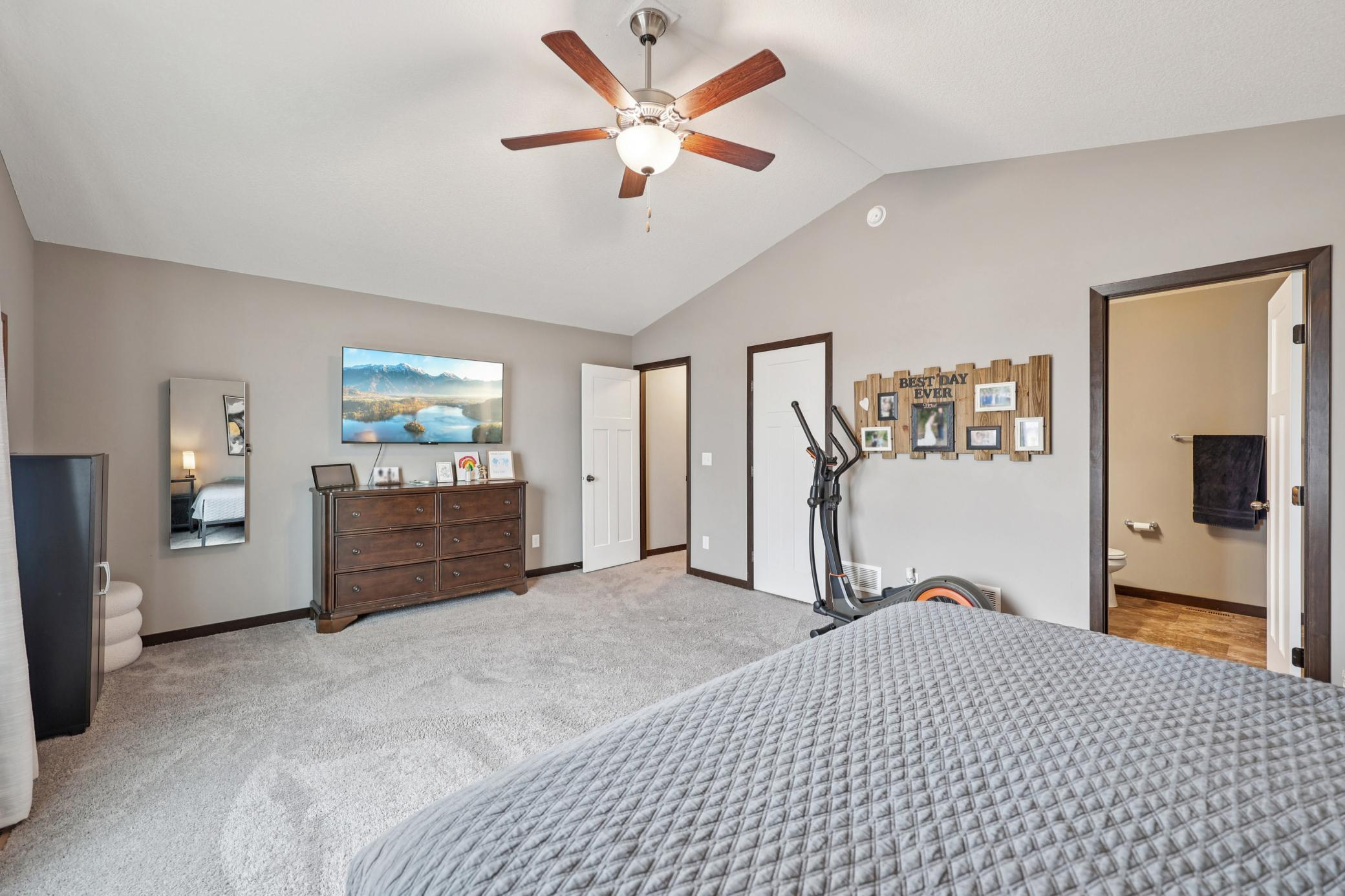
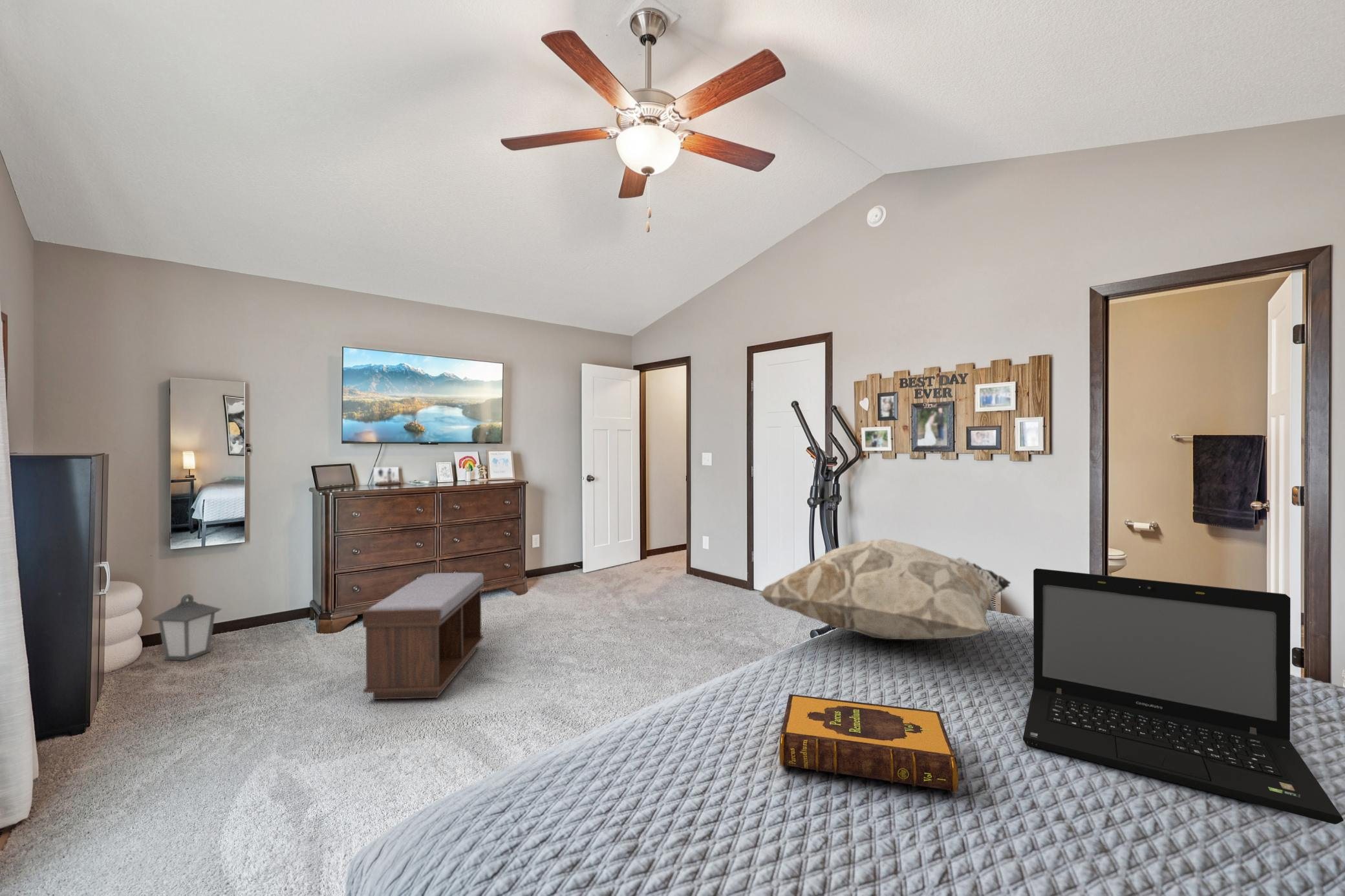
+ hardback book (863, 740)
+ decorative pillow (889, 588)
+ lantern (187, 624)
+ bench (431, 628)
+ laptop (1155, 672)
